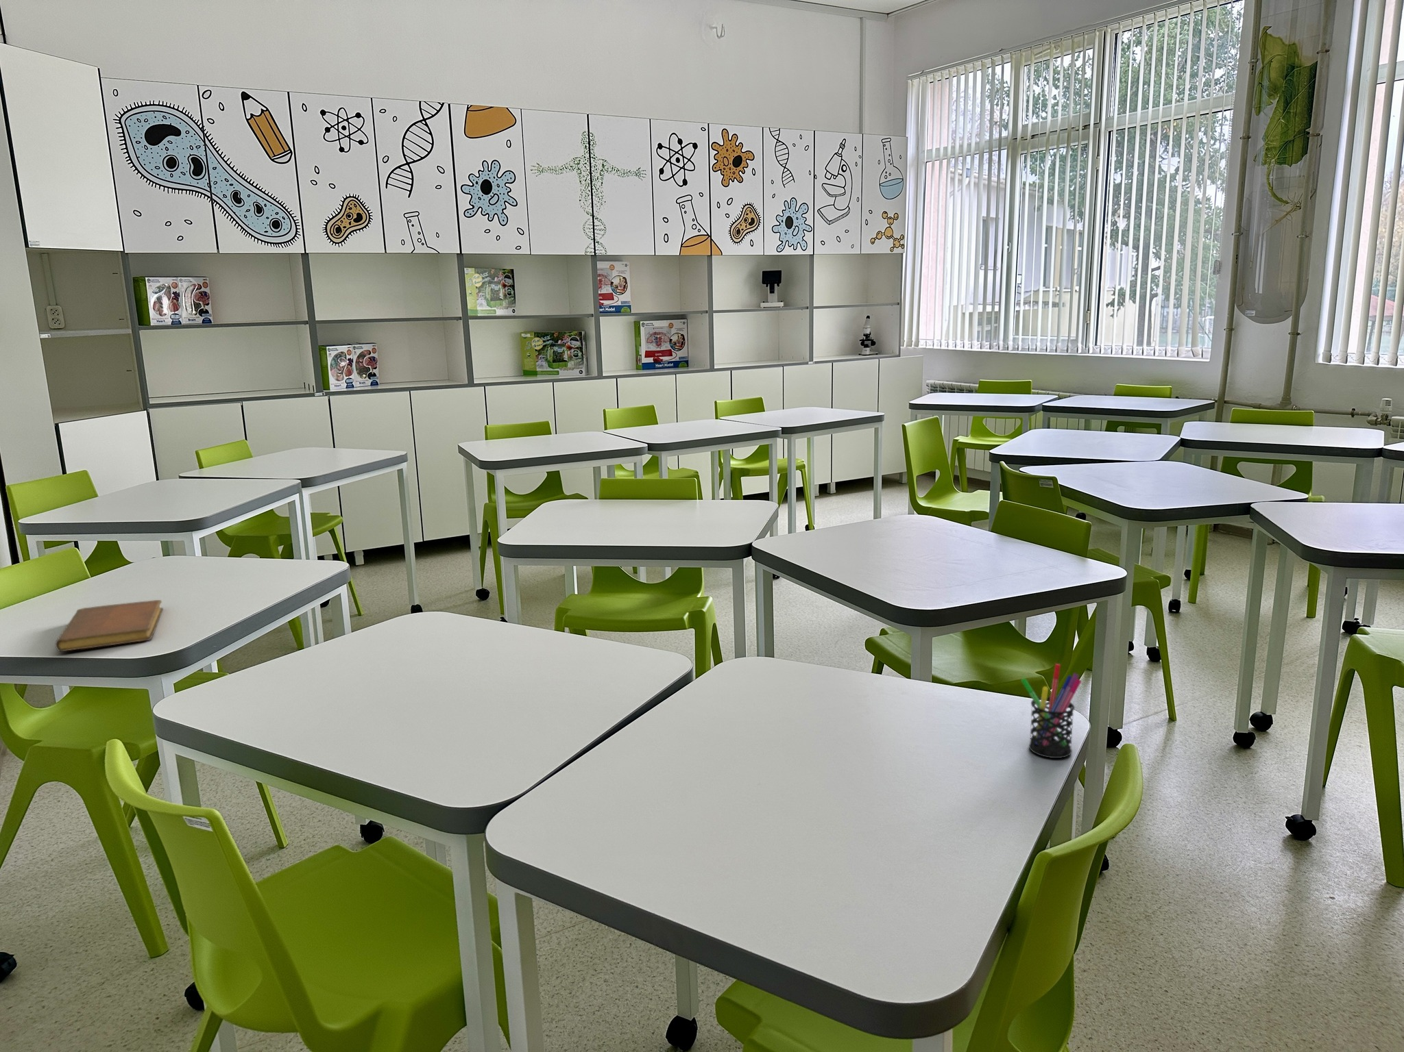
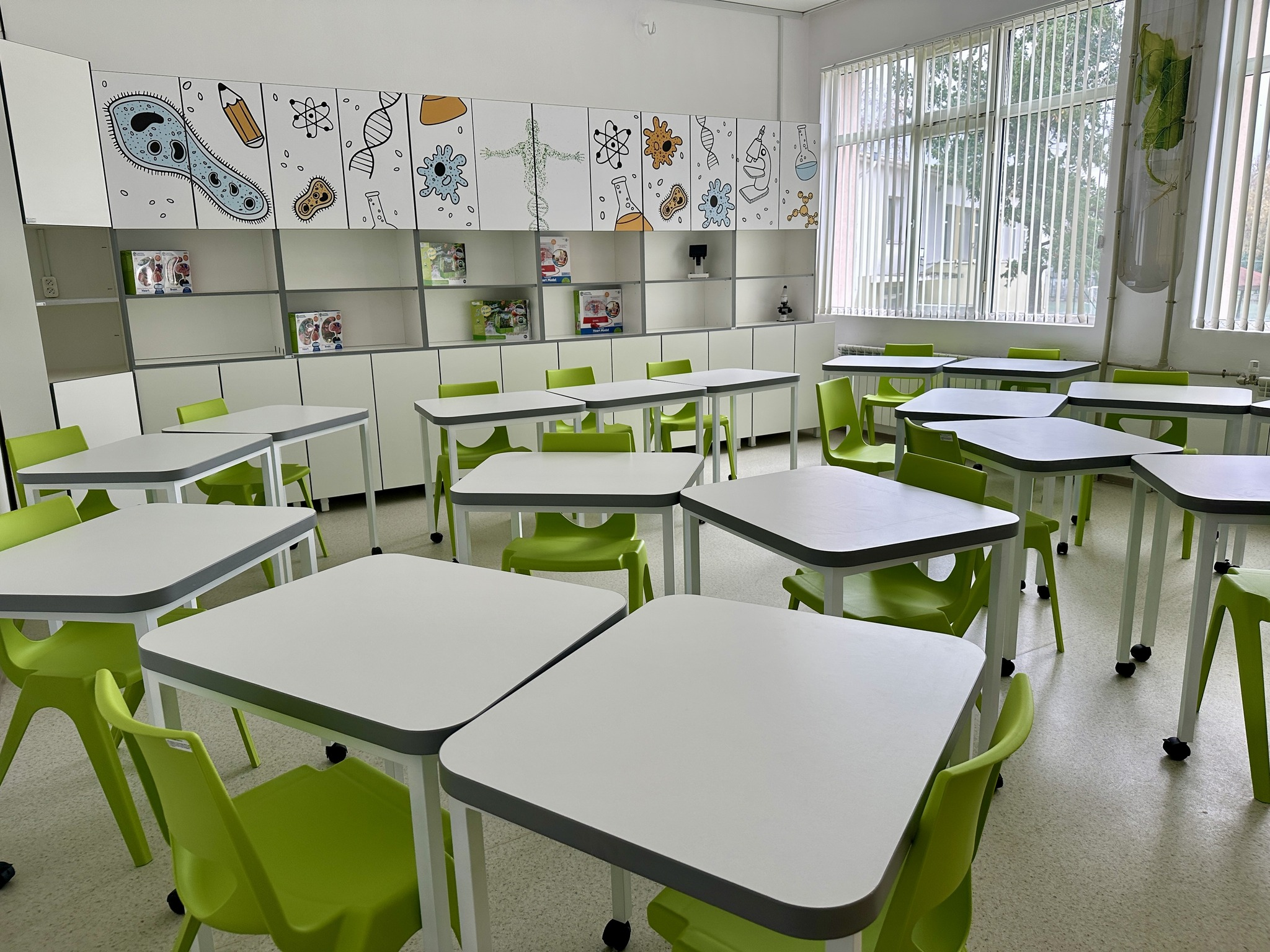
- pen holder (1048, 708)
- notebook (113, 623)
